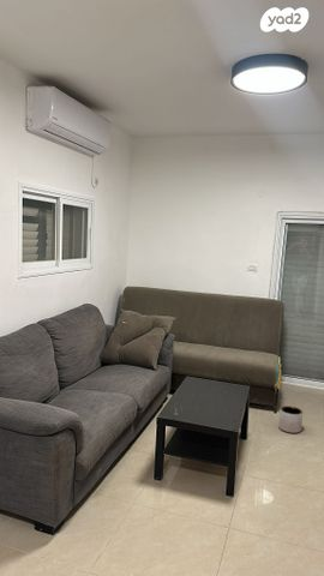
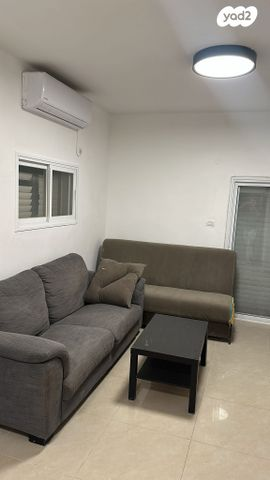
- planter (290, 419)
